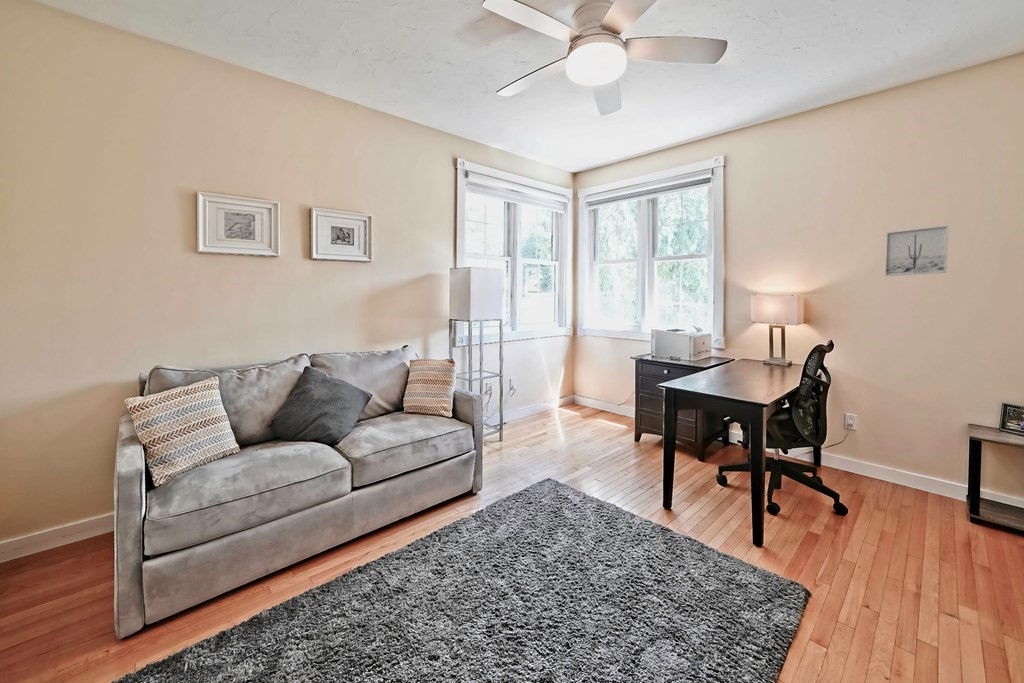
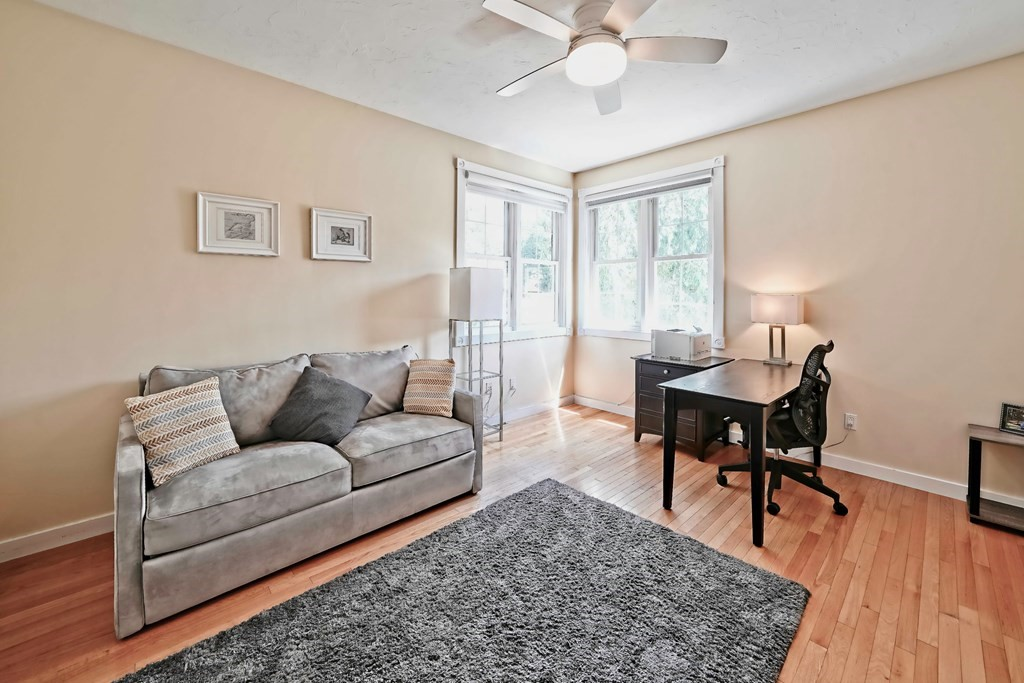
- wall art (915, 251)
